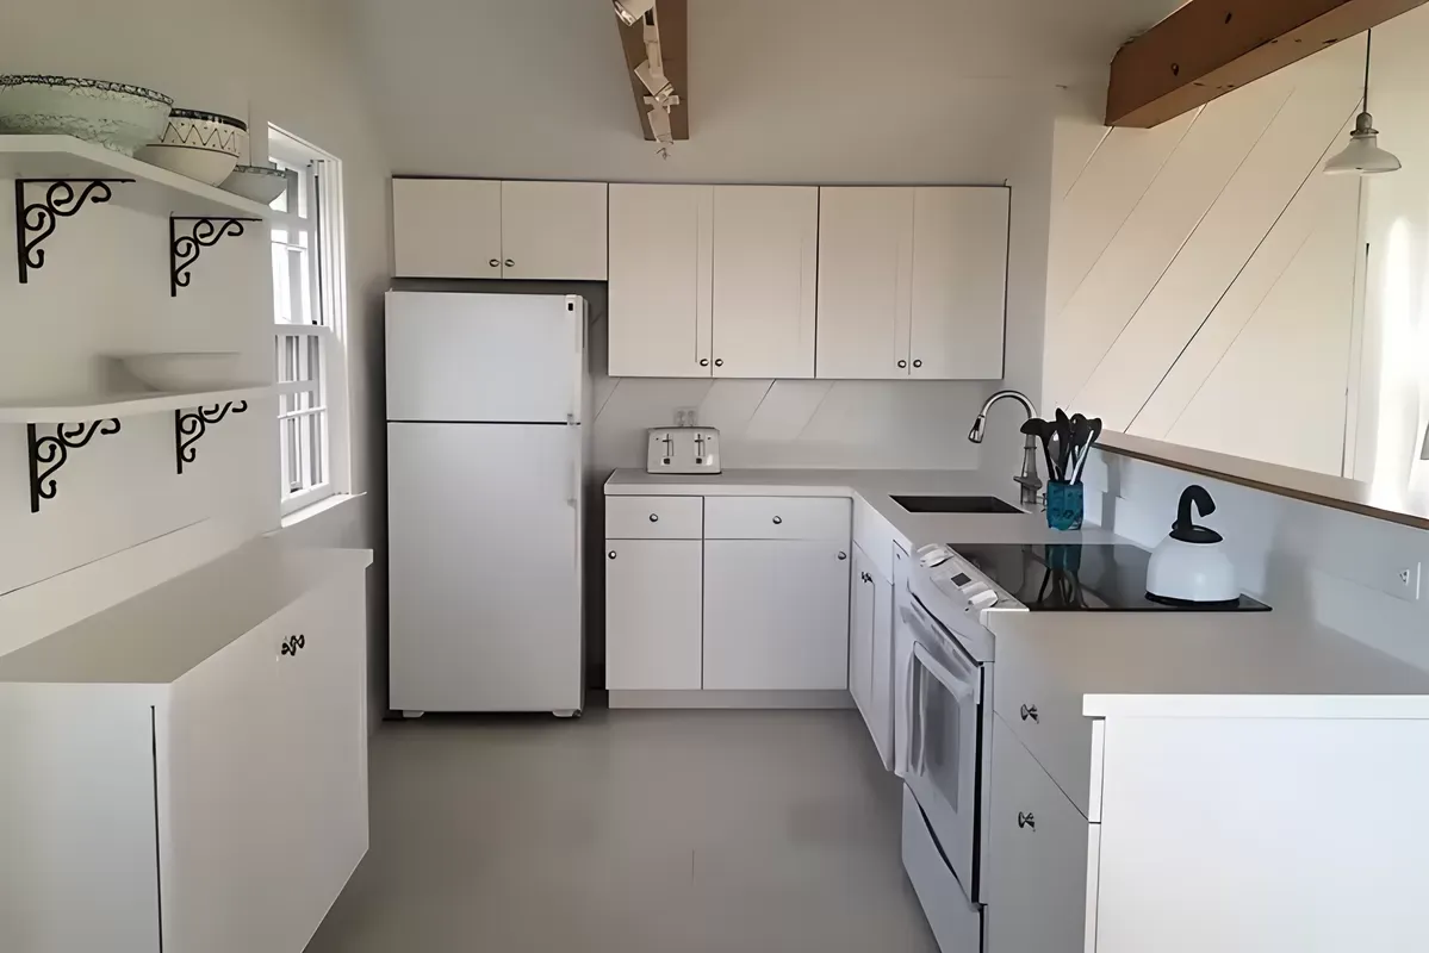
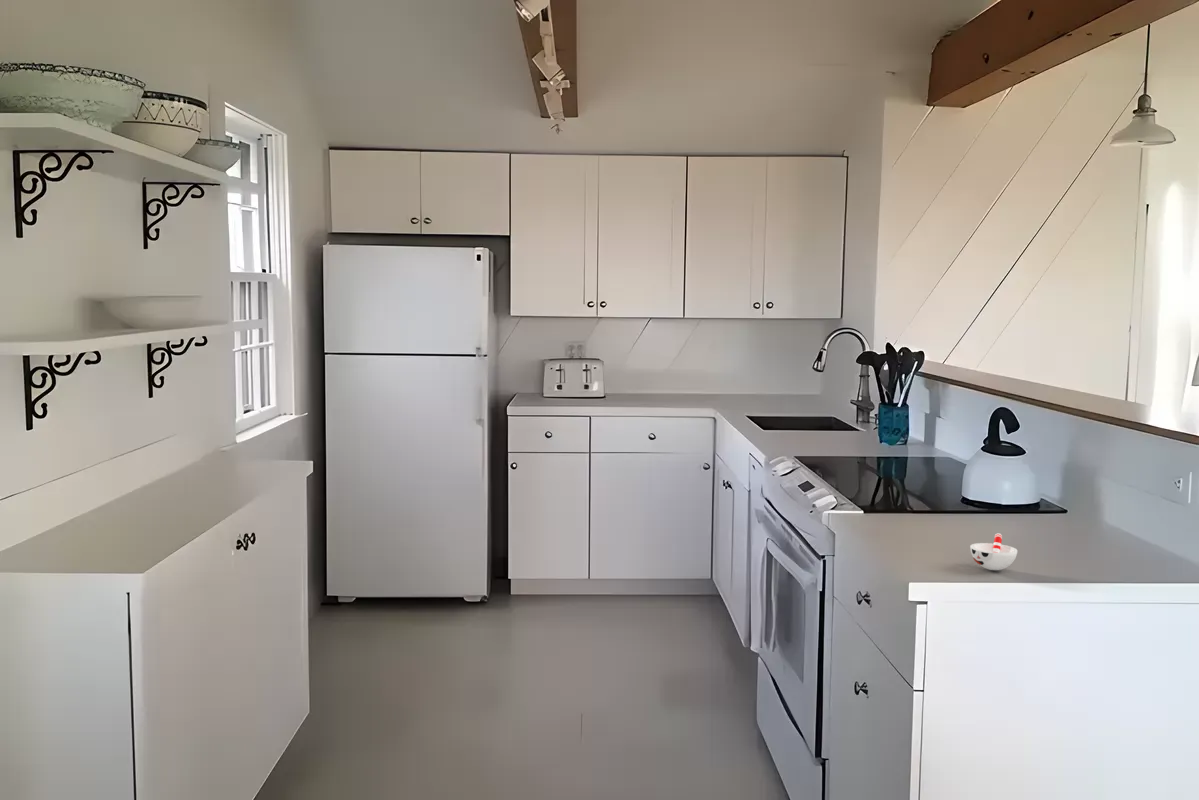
+ cup (994, 553)
